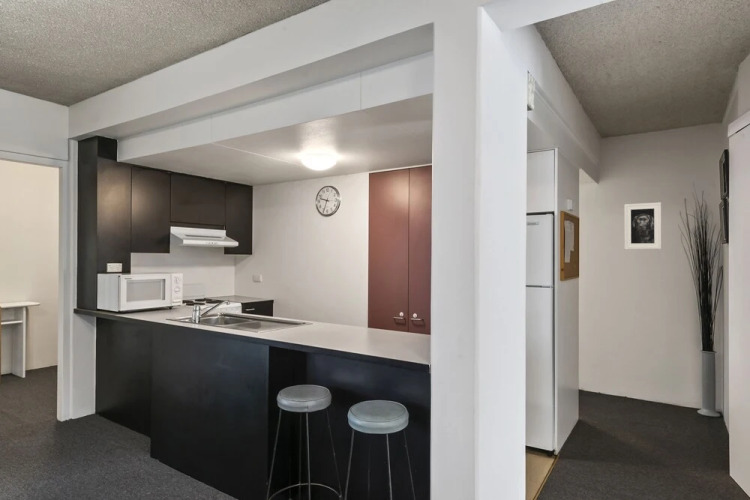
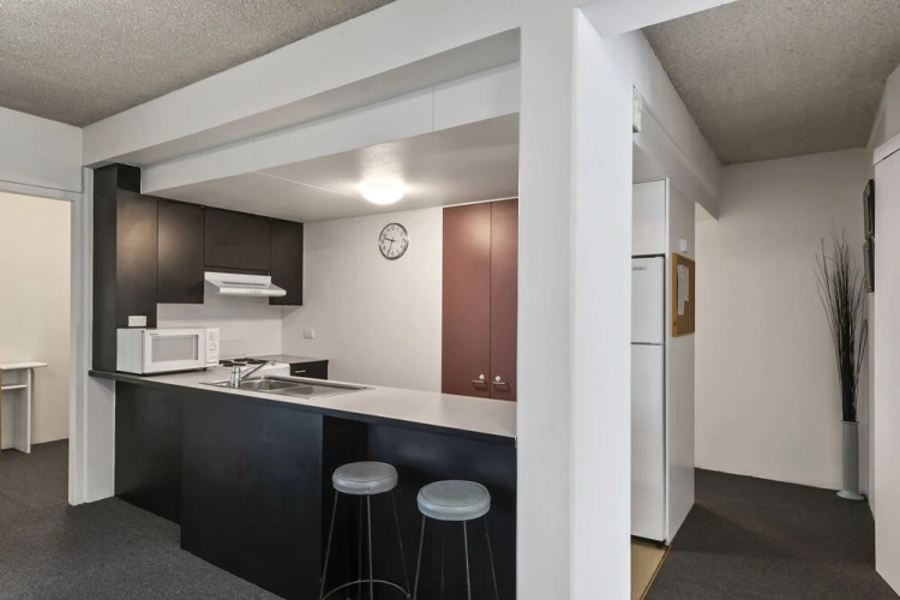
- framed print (642, 226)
